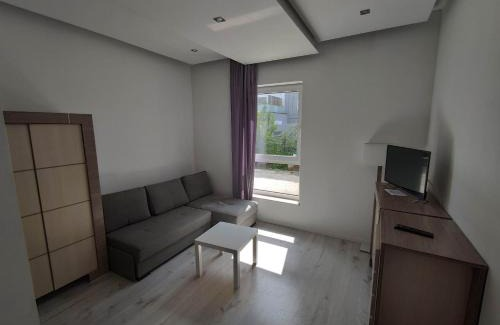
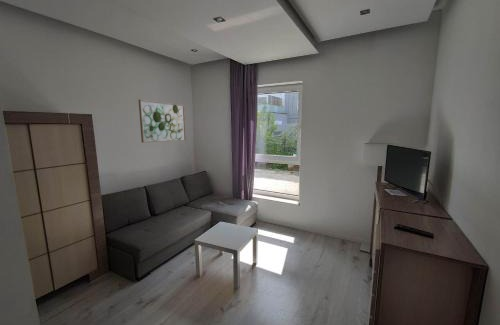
+ wall art (165, 122)
